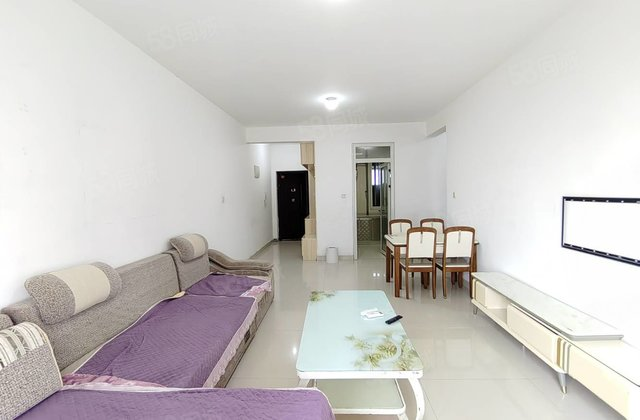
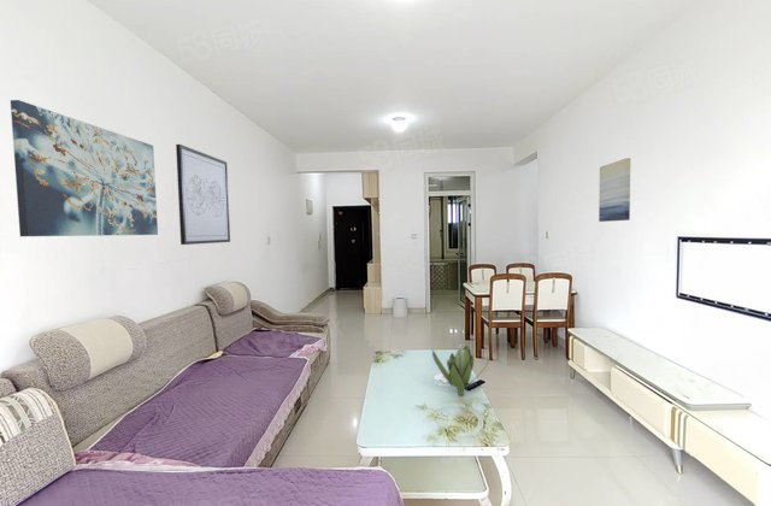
+ wall art (100, 182)
+ wall art (206, 199)
+ wall art (613, 192)
+ decorative plant (460, 369)
